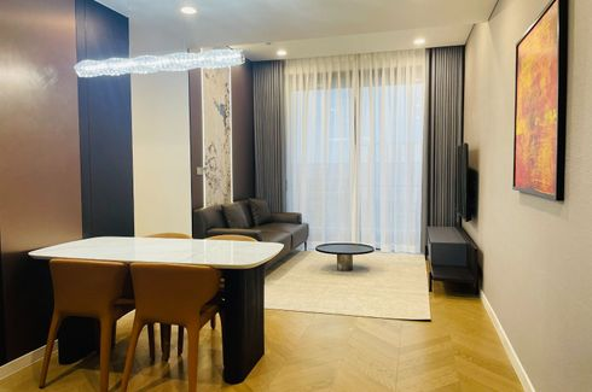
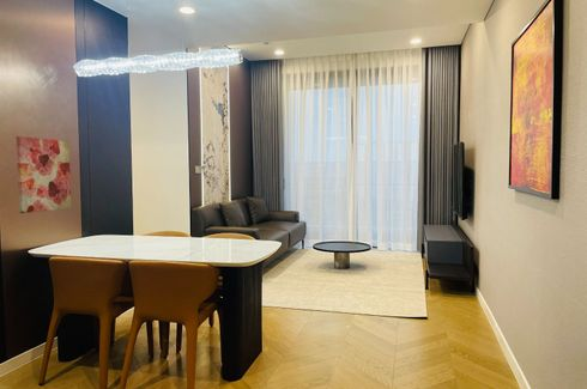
+ wall art (46, 175)
